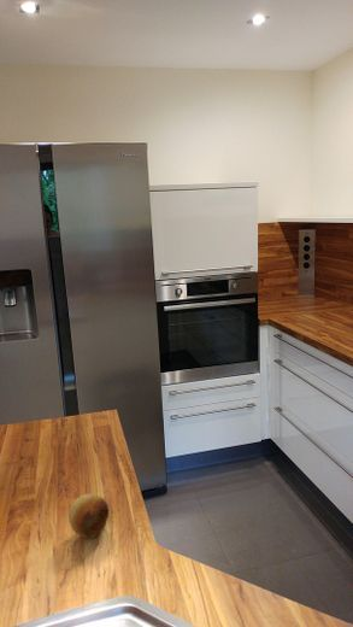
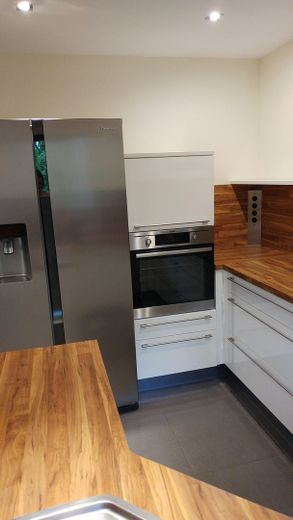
- fruit (88, 515)
